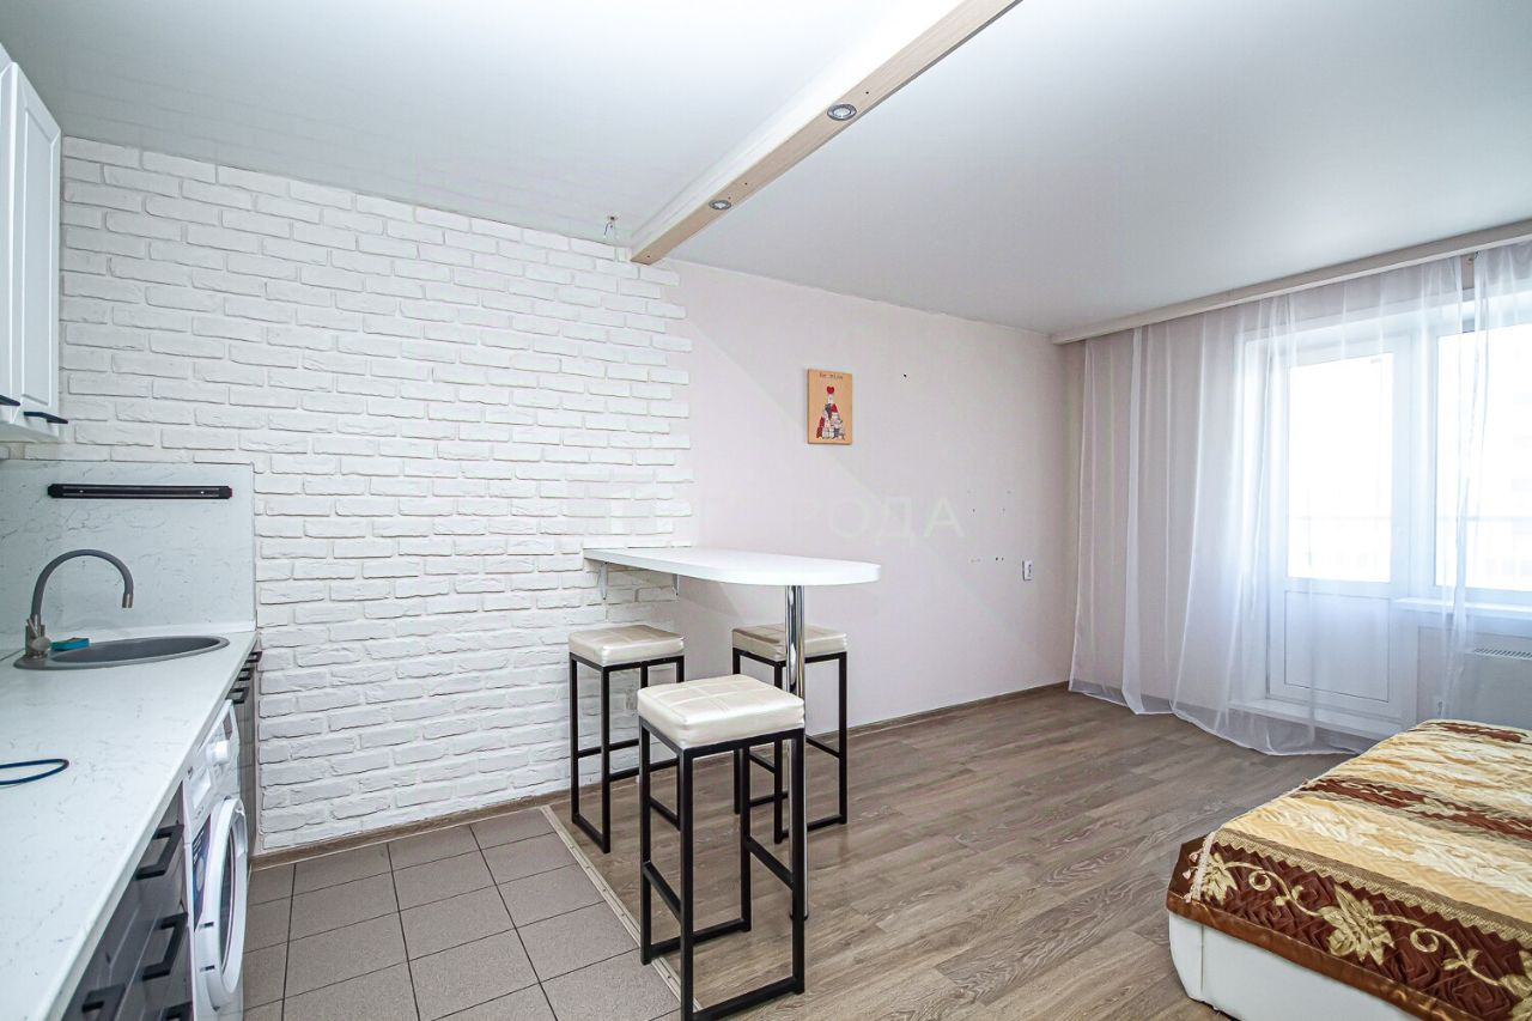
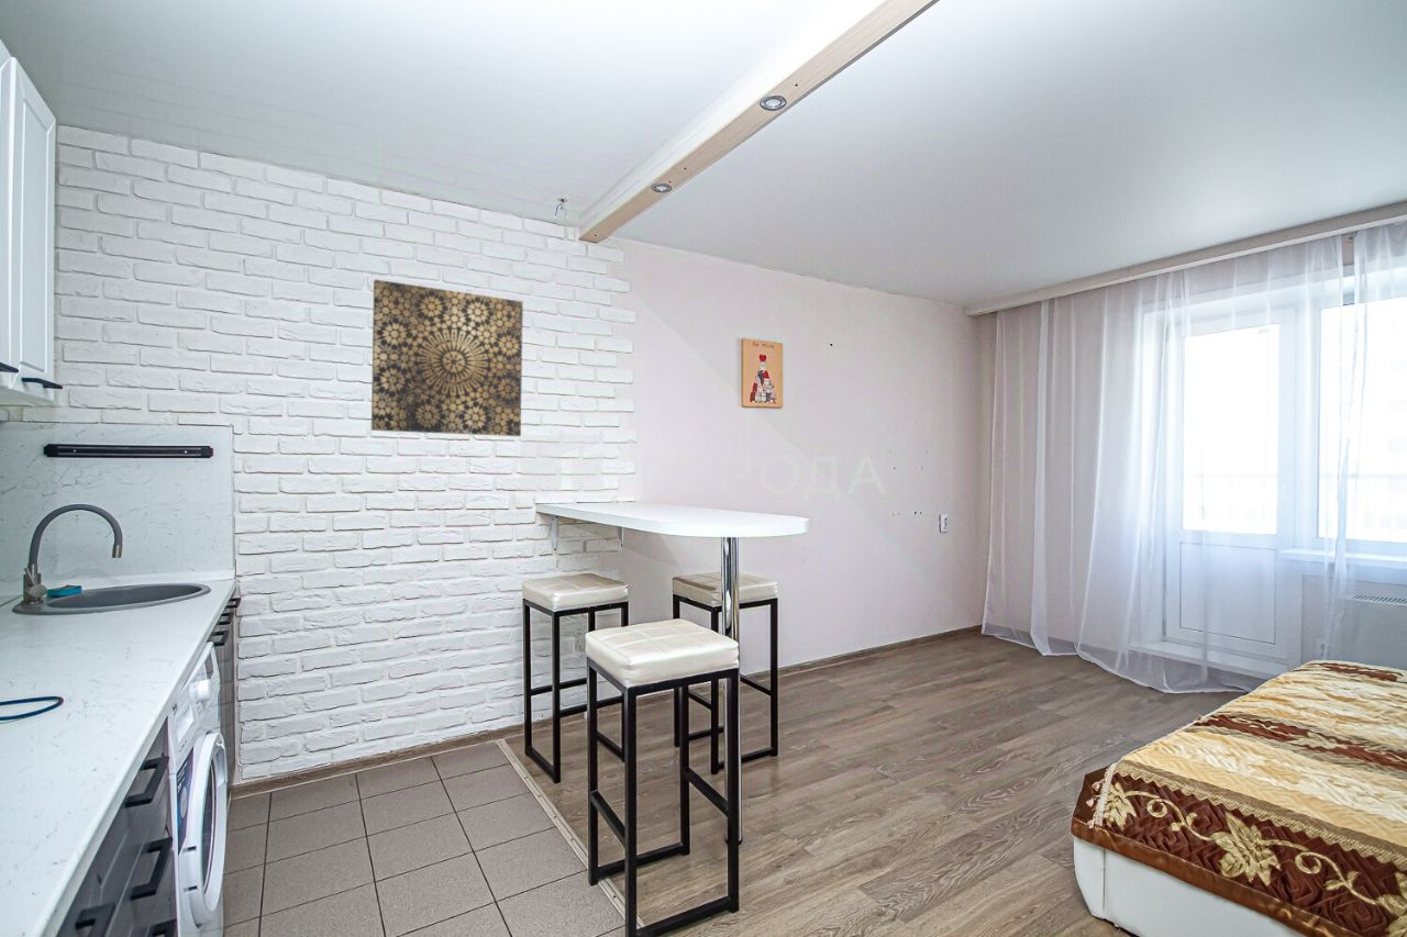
+ wall art (451, 362)
